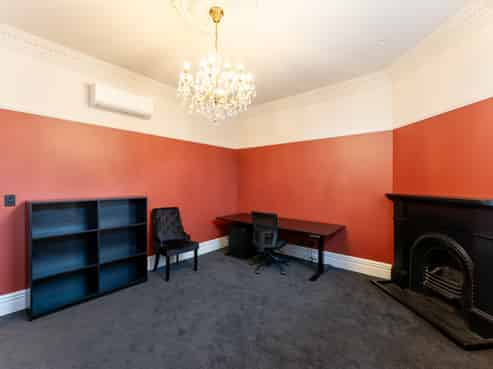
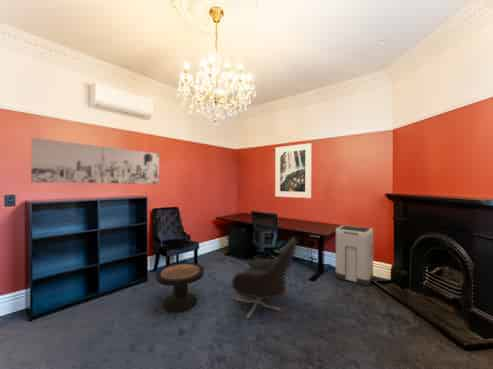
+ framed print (292, 171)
+ side table (180, 287)
+ trash can (354, 252)
+ armchair (260, 270)
+ wall art (107, 165)
